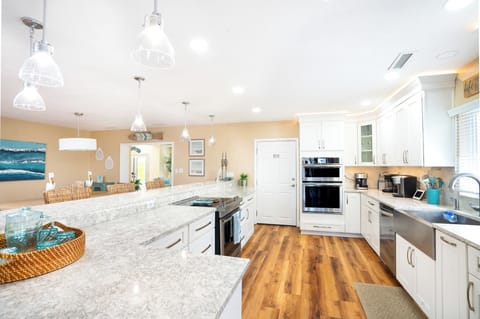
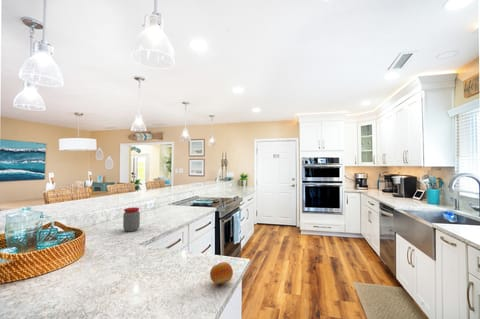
+ fruit (221, 273)
+ jar (131, 219)
